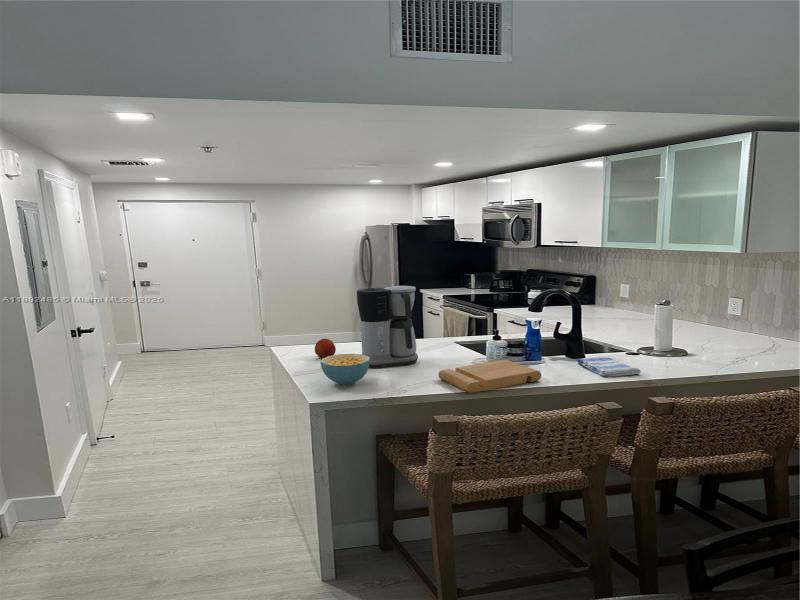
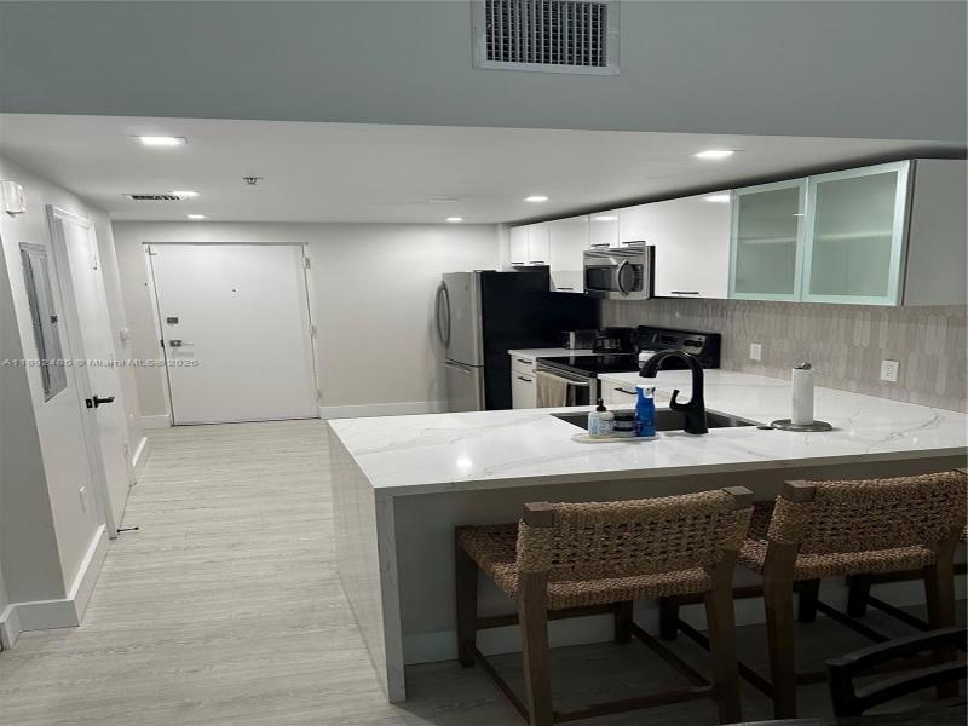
- cereal bowl (345, 371)
- dish towel (607, 365)
- cutting board (489, 375)
- coffee maker (388, 326)
- fruit (325, 348)
